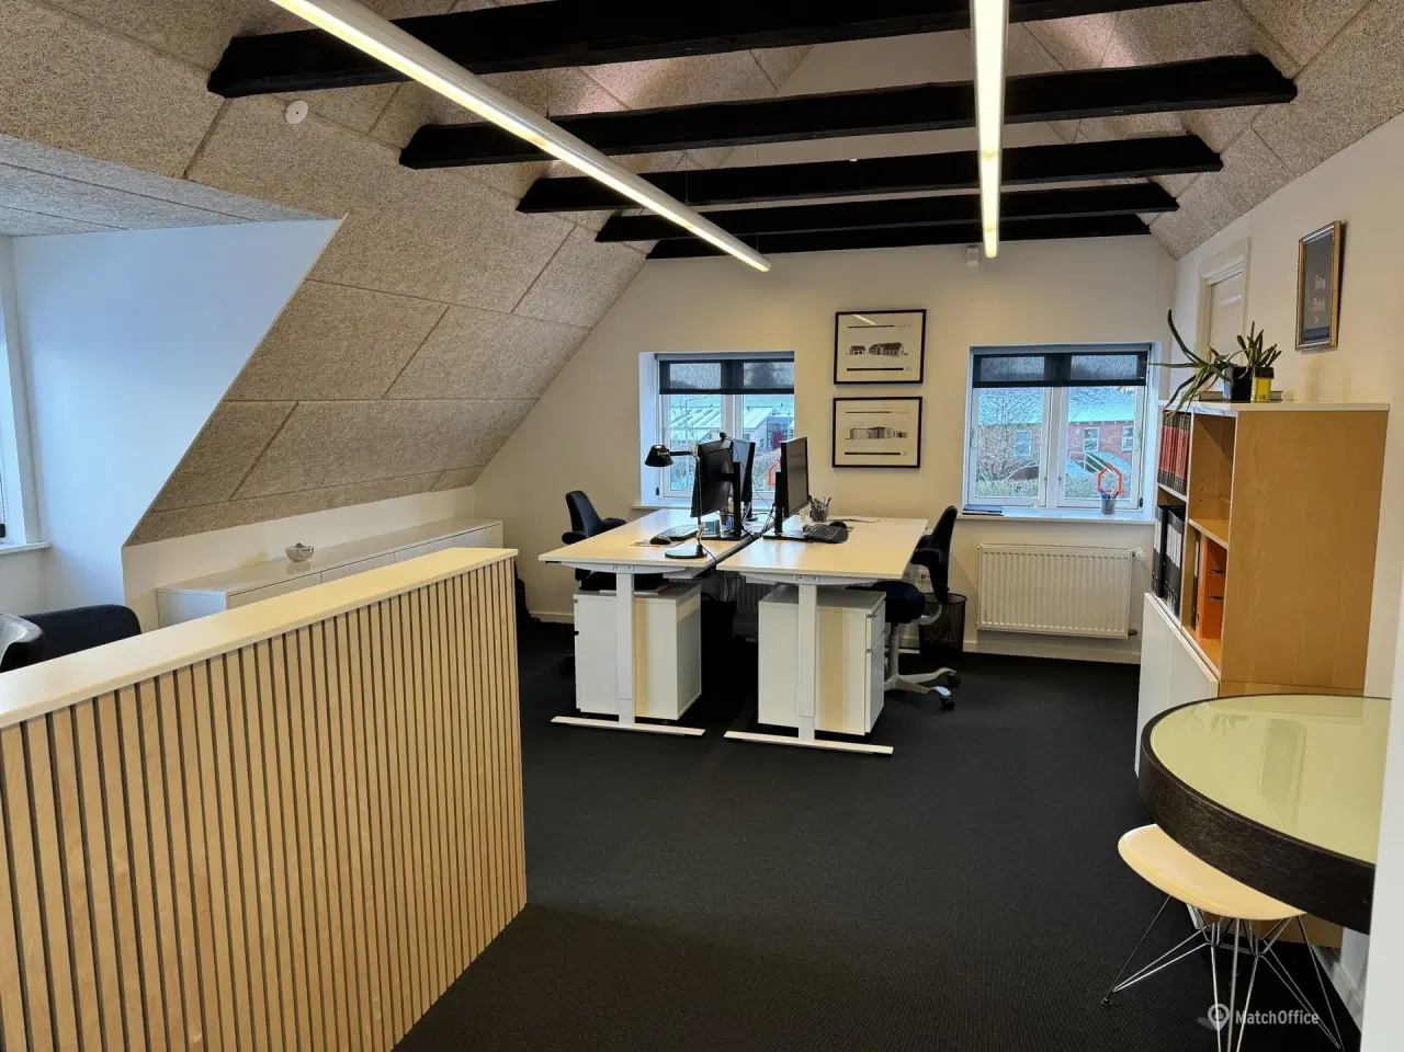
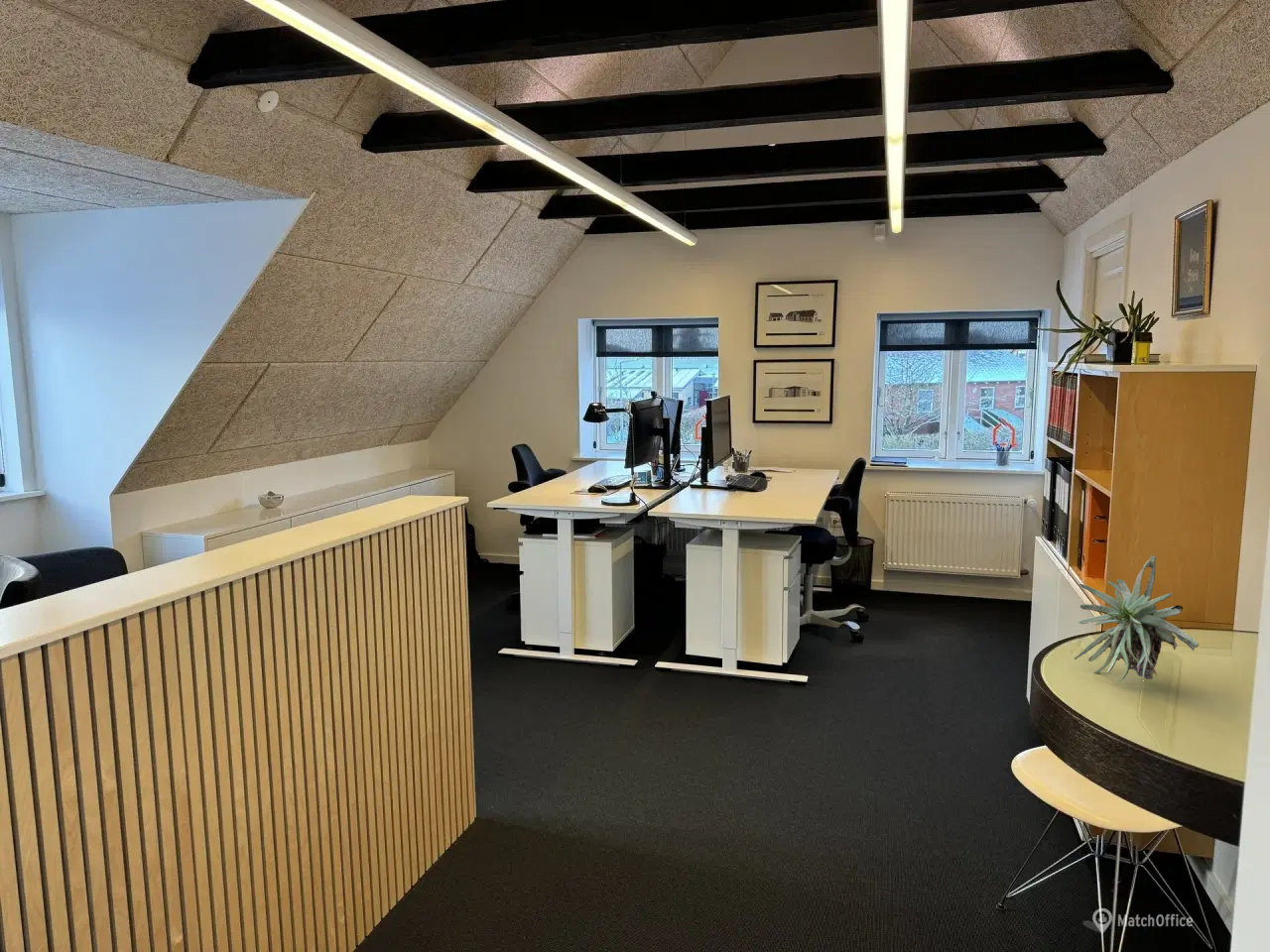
+ plant (1132, 616)
